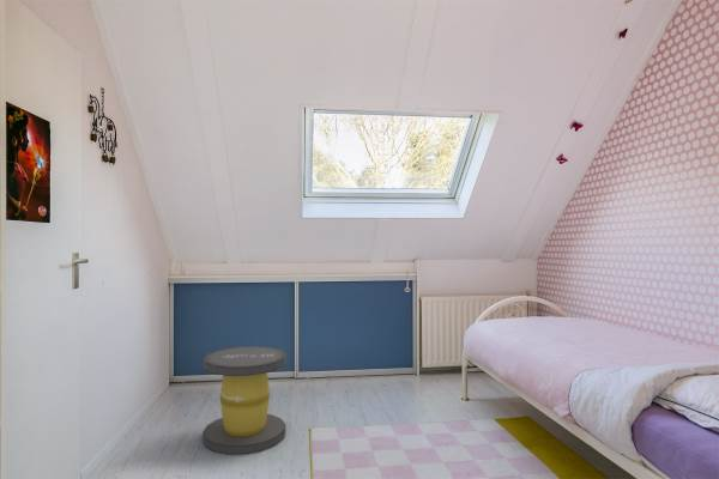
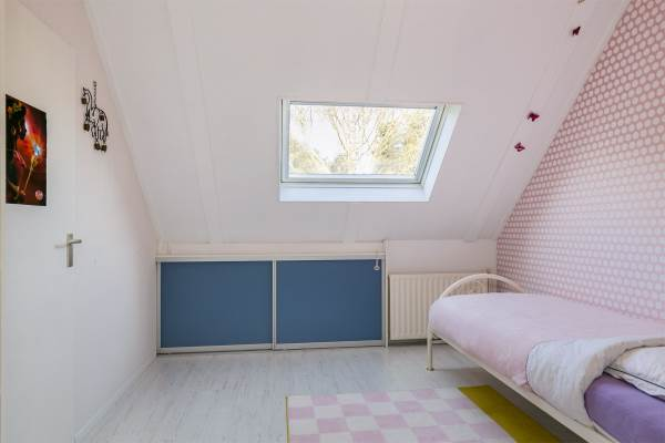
- stool (244, 395)
